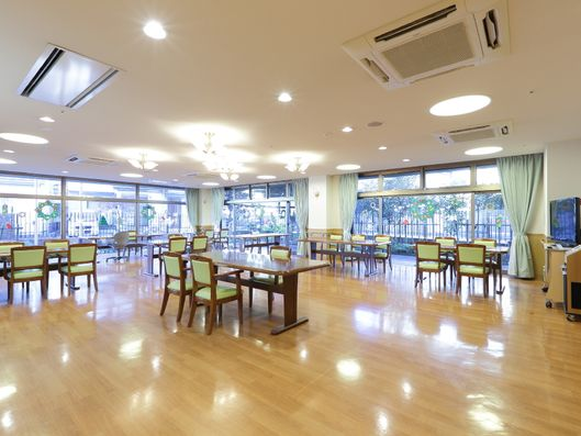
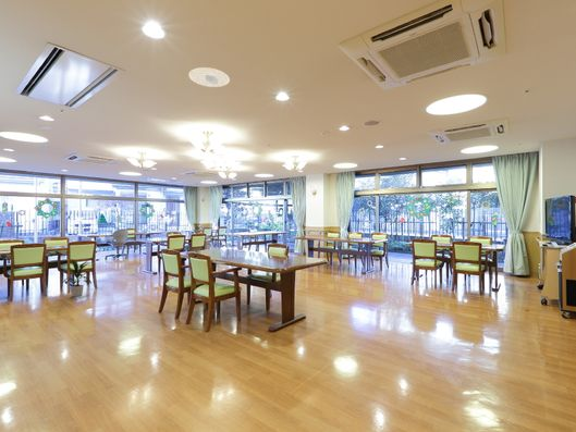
+ indoor plant (78, 276)
+ recessed light (209, 75)
